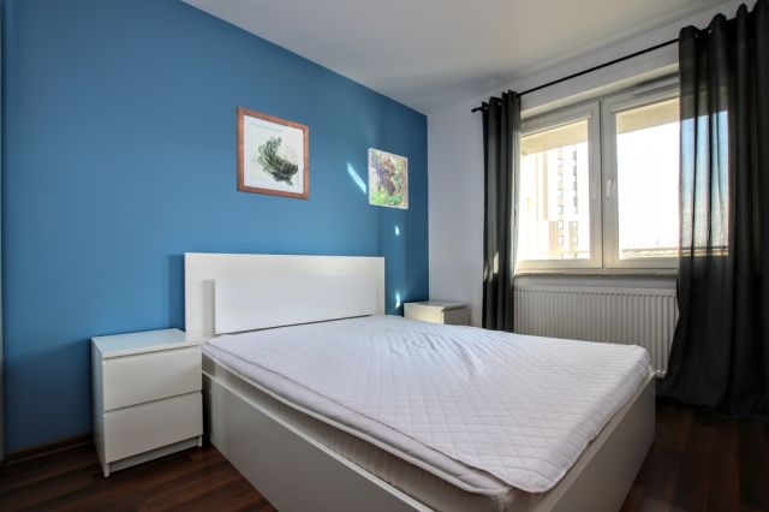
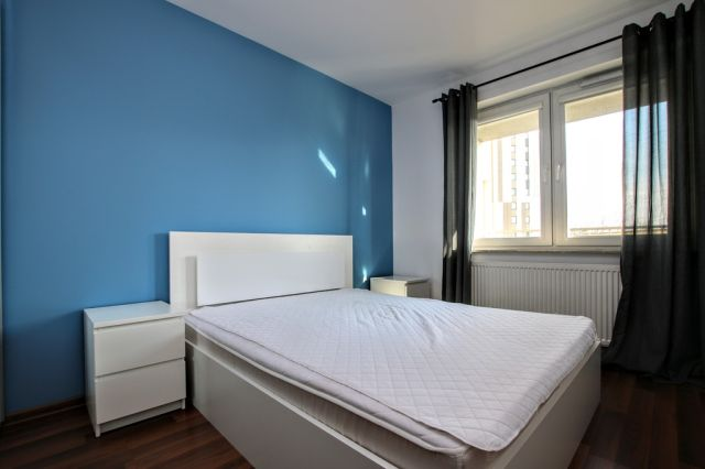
- wall art (274, 156)
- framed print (388, 179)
